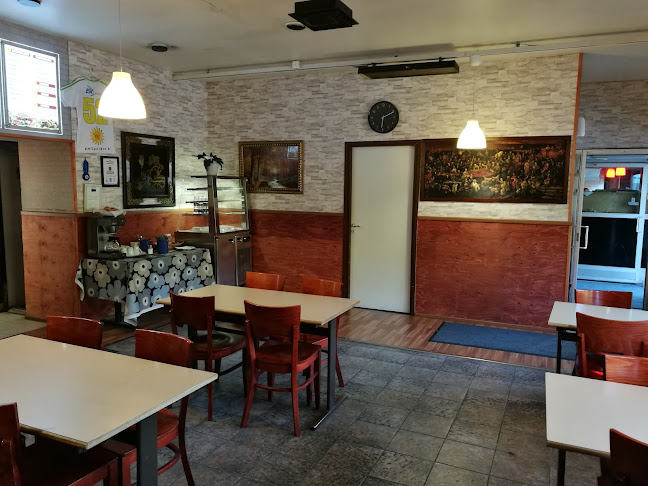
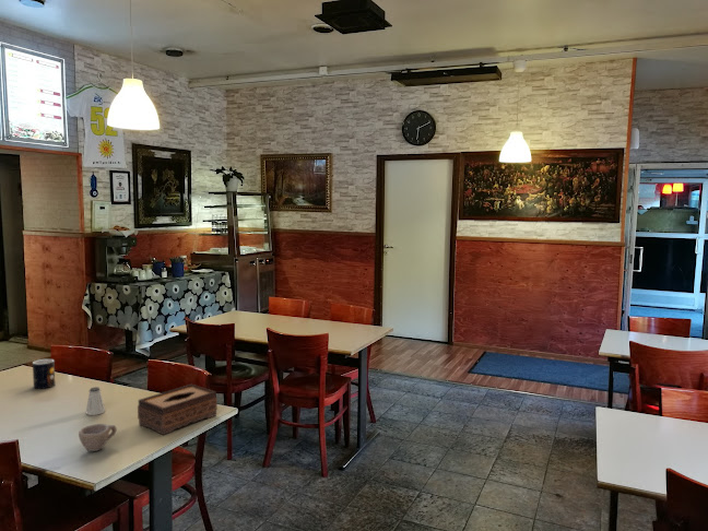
+ mug (45, 374)
+ cup (98, 437)
+ tissue box (178, 408)
+ saltshaker (95, 400)
